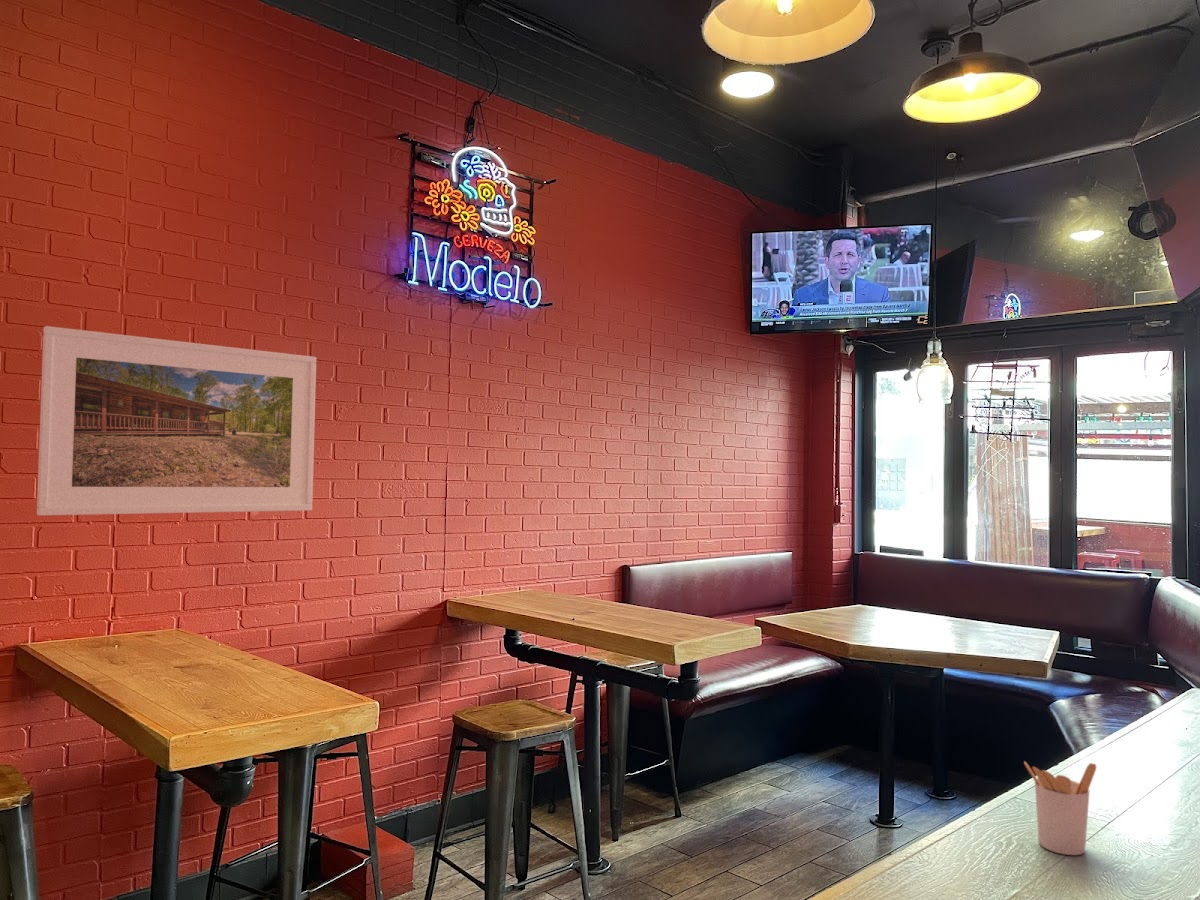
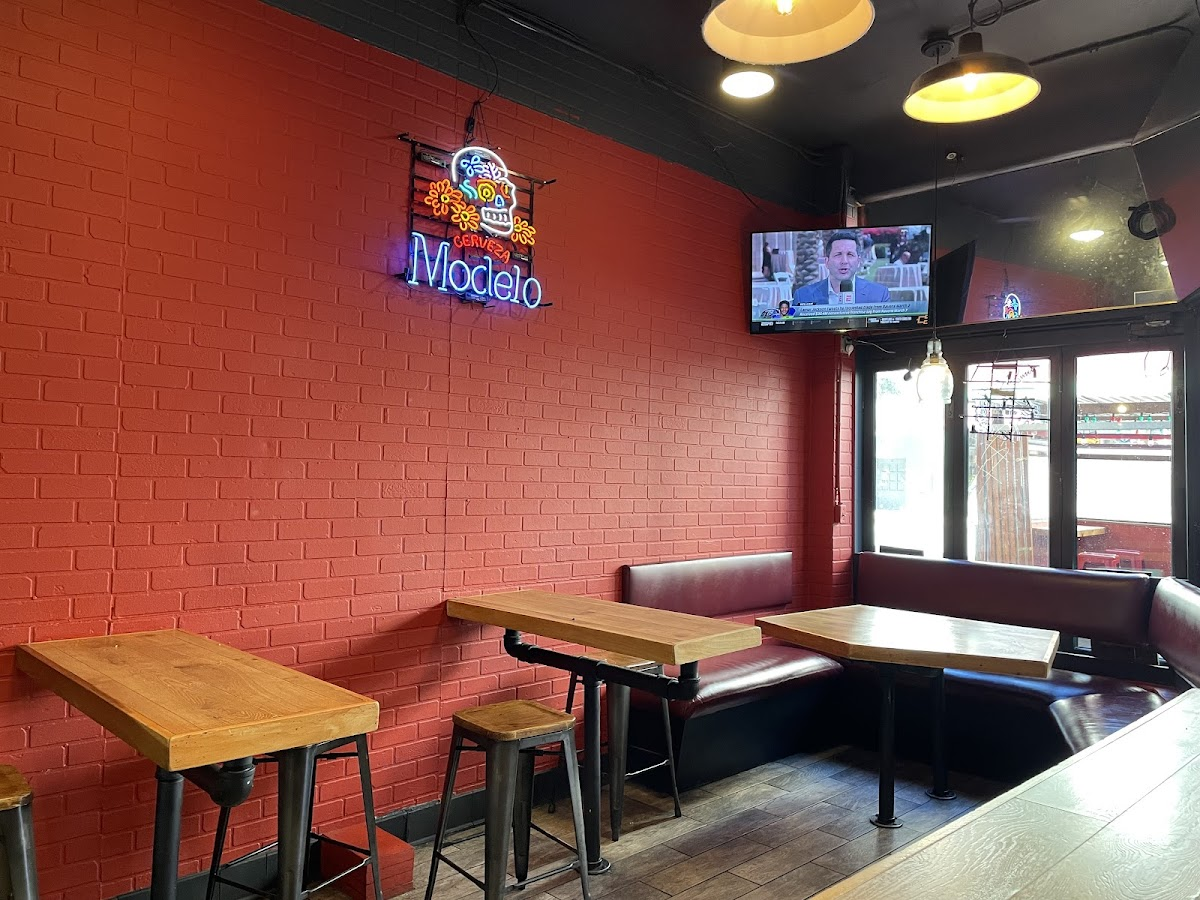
- utensil holder (1058, 804)
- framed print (191, 427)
